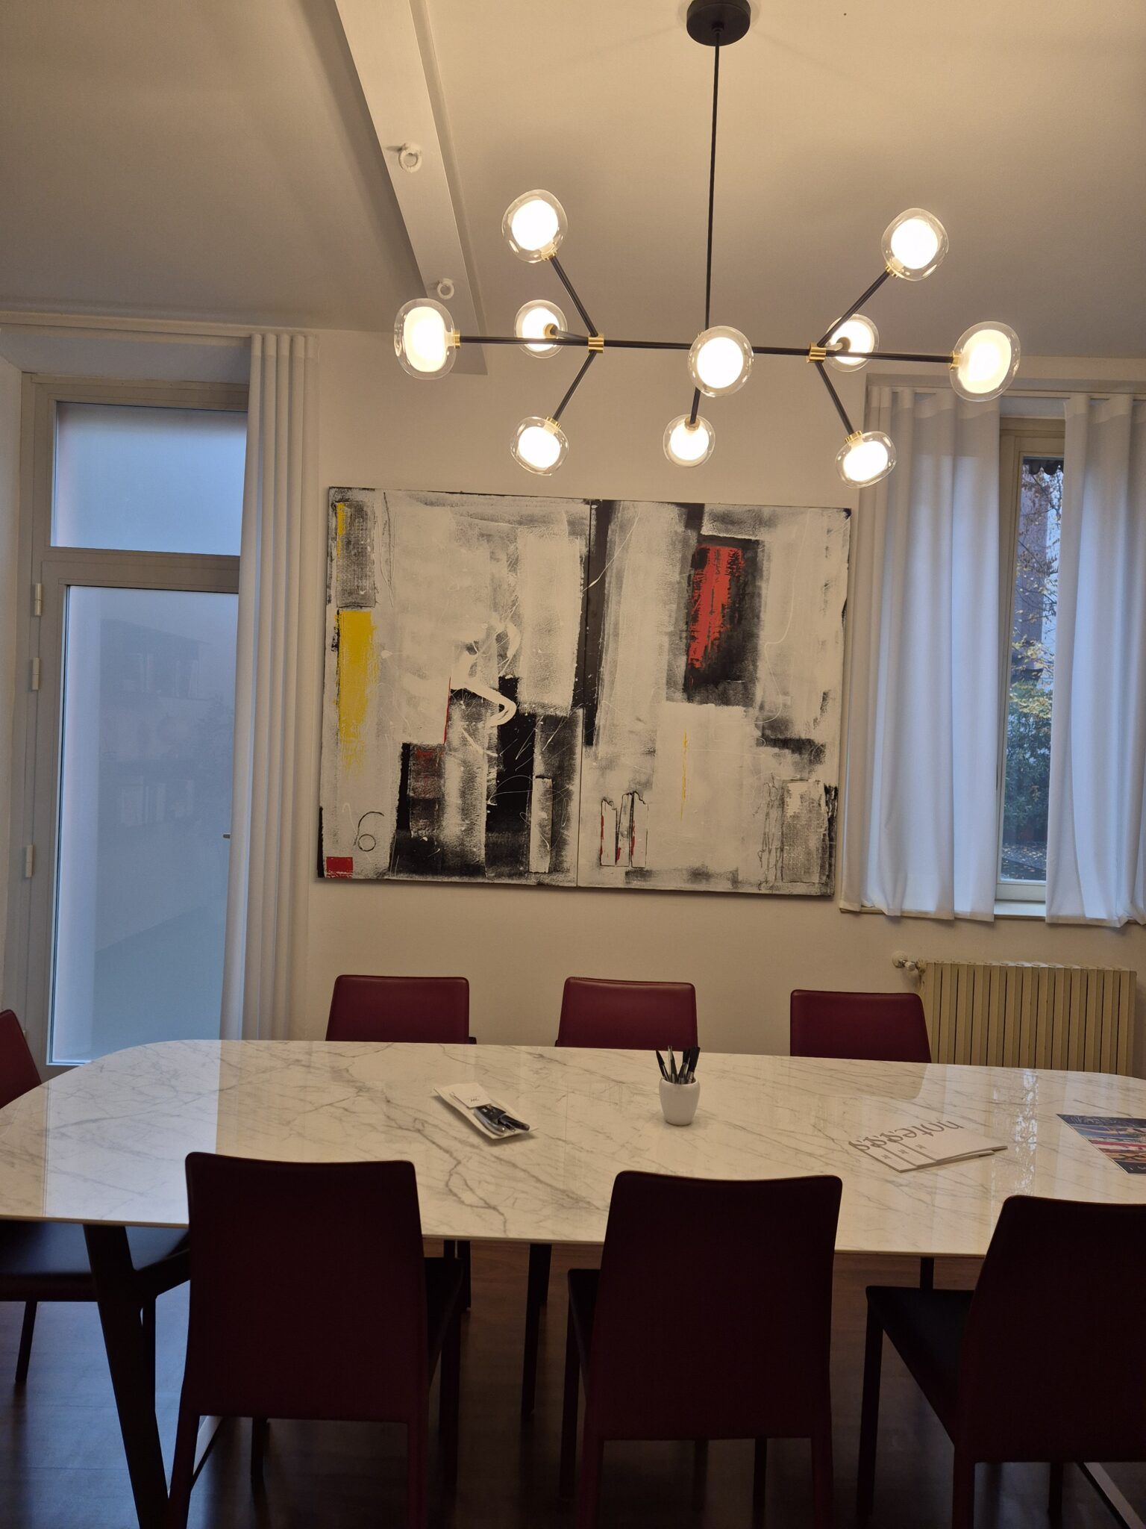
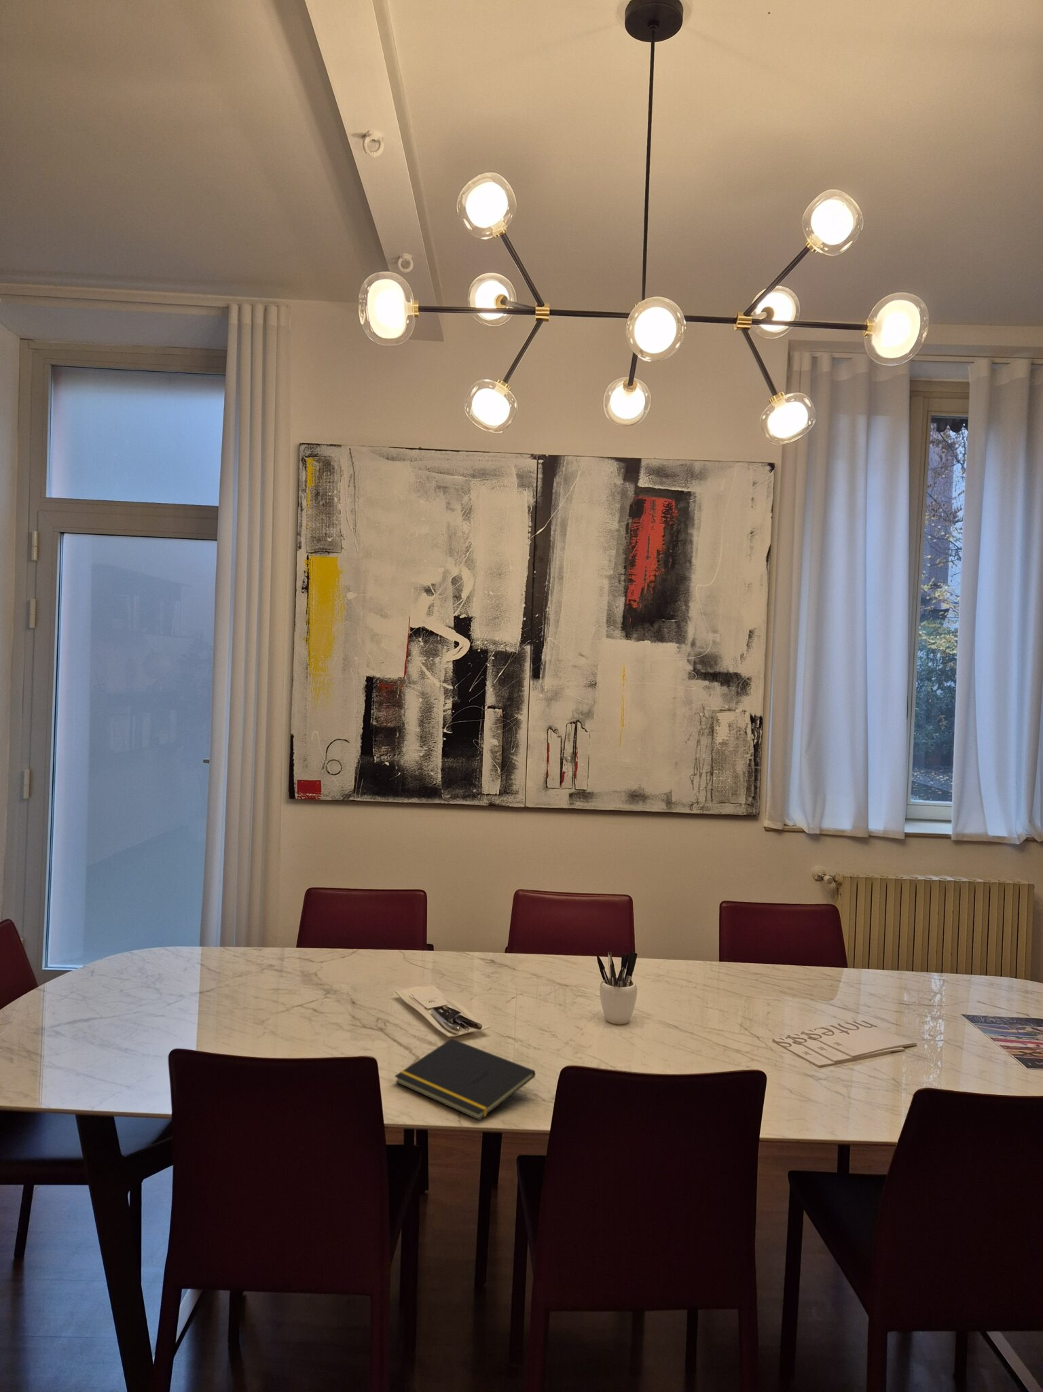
+ notepad (465, 1076)
